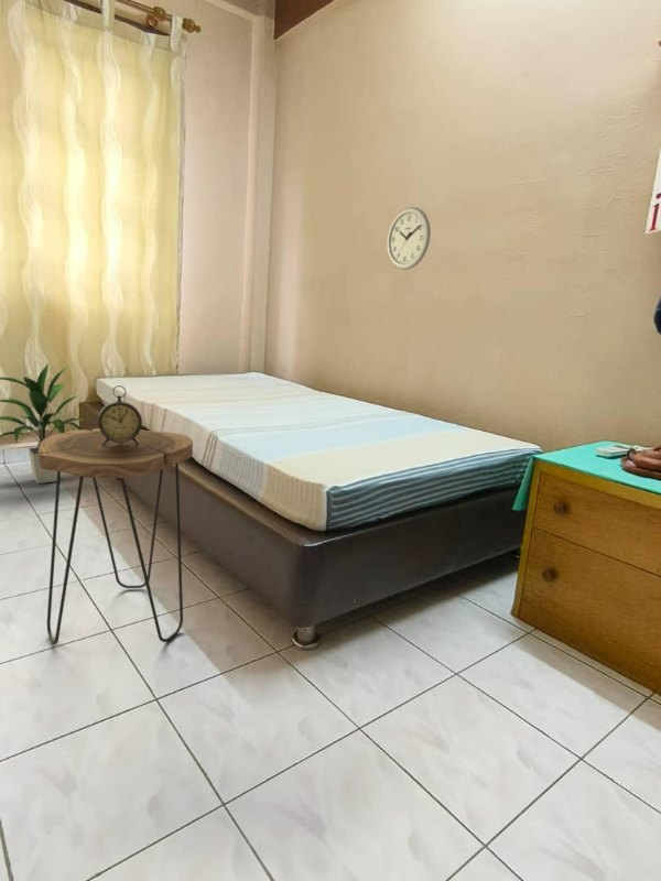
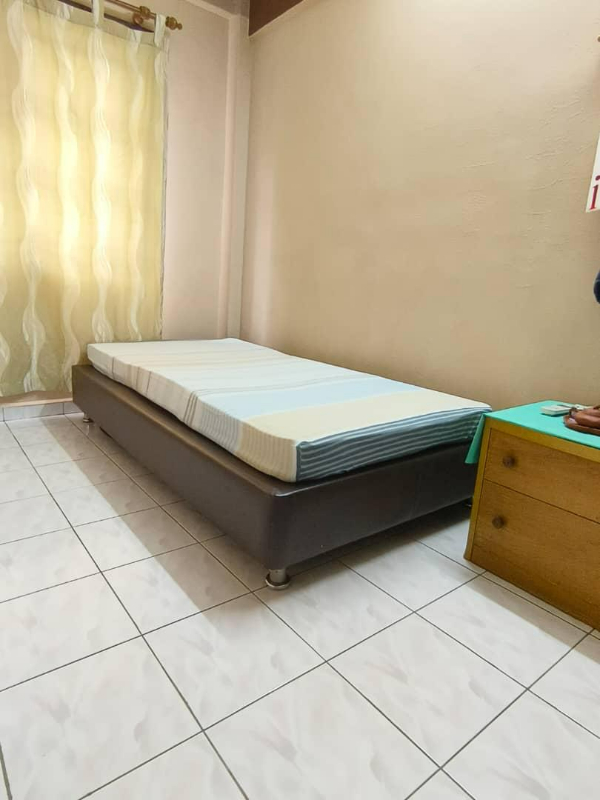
- indoor plant (40, 424)
- alarm clock (119, 414)
- side table (109, 539)
- wall clock (407, 238)
